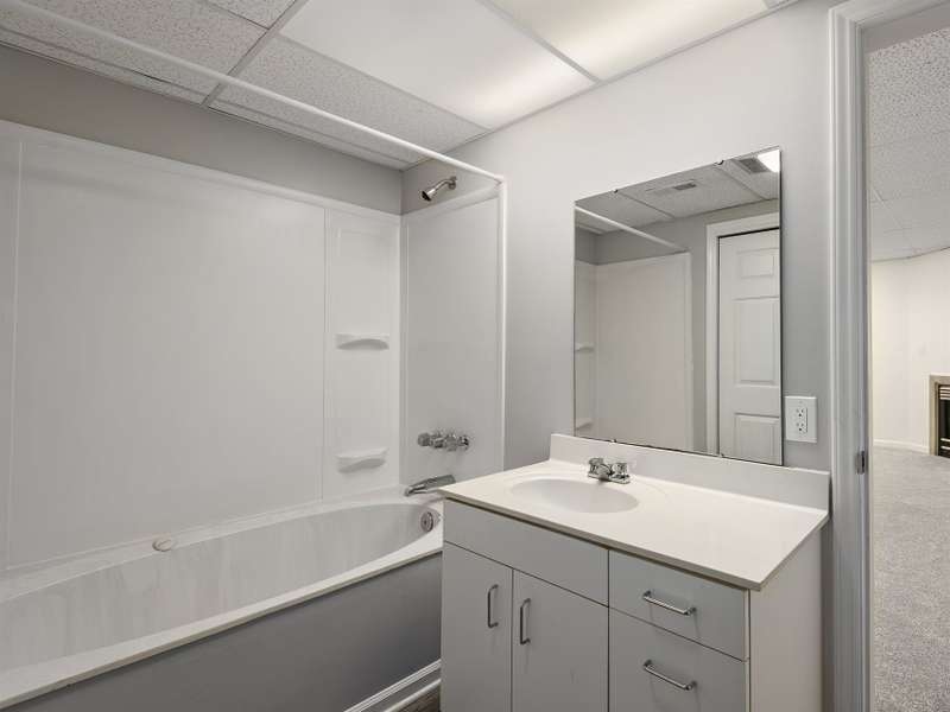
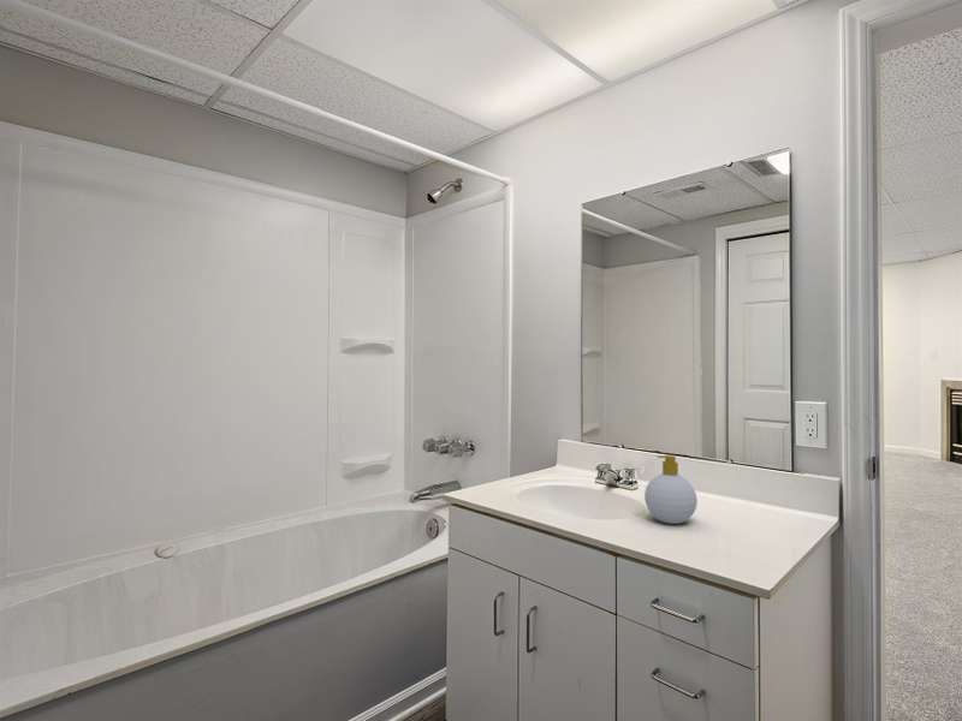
+ soap bottle (670, 488)
